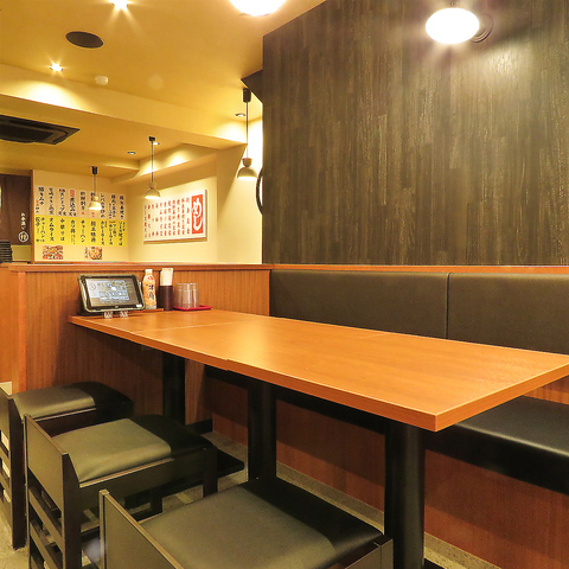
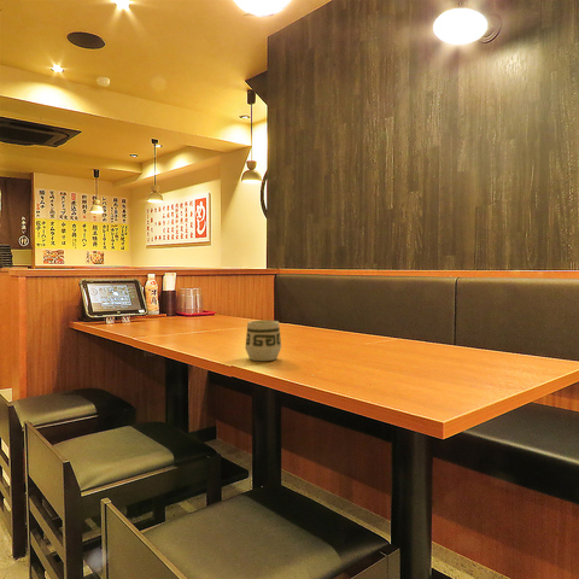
+ cup (263, 340)
